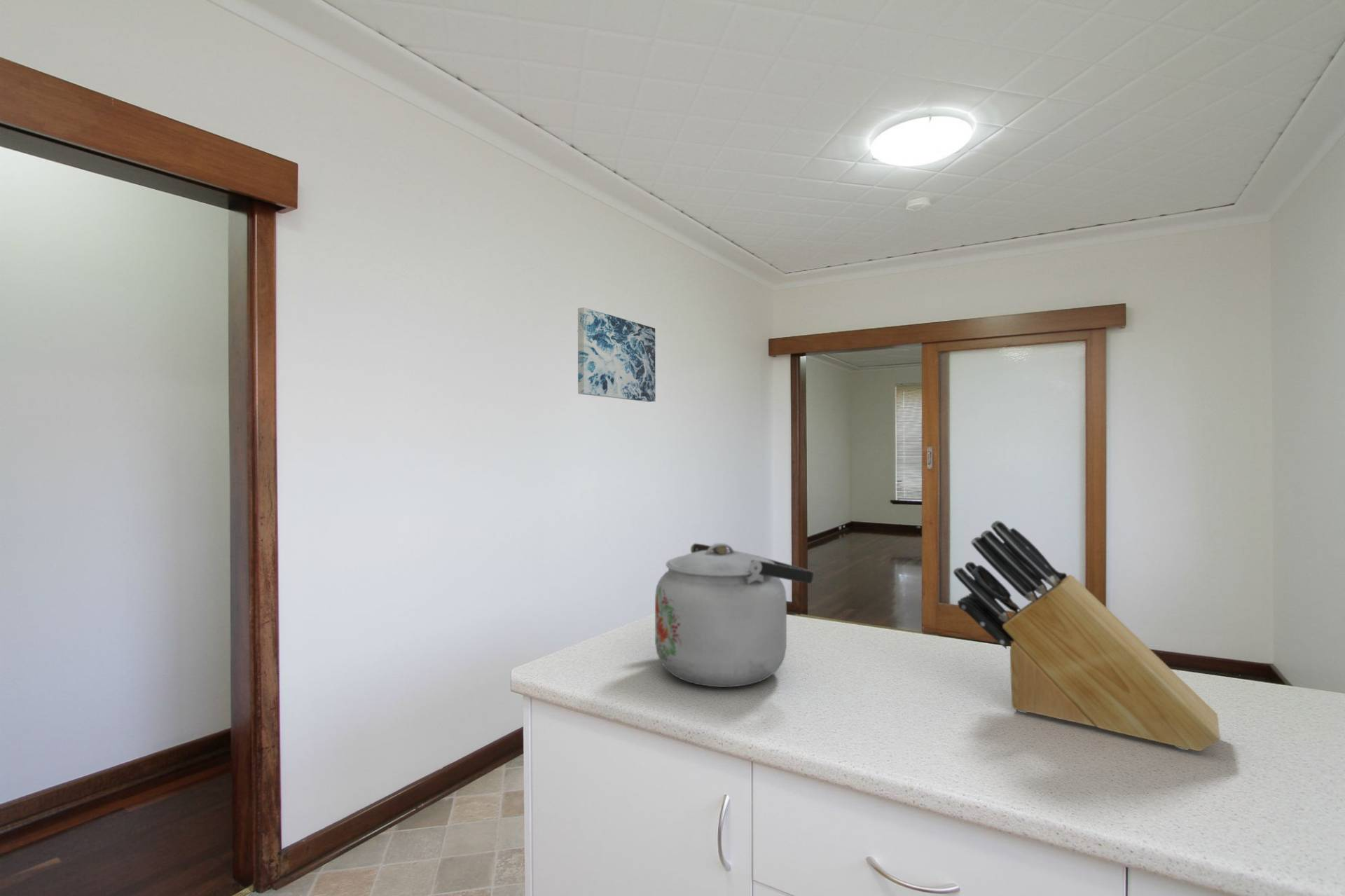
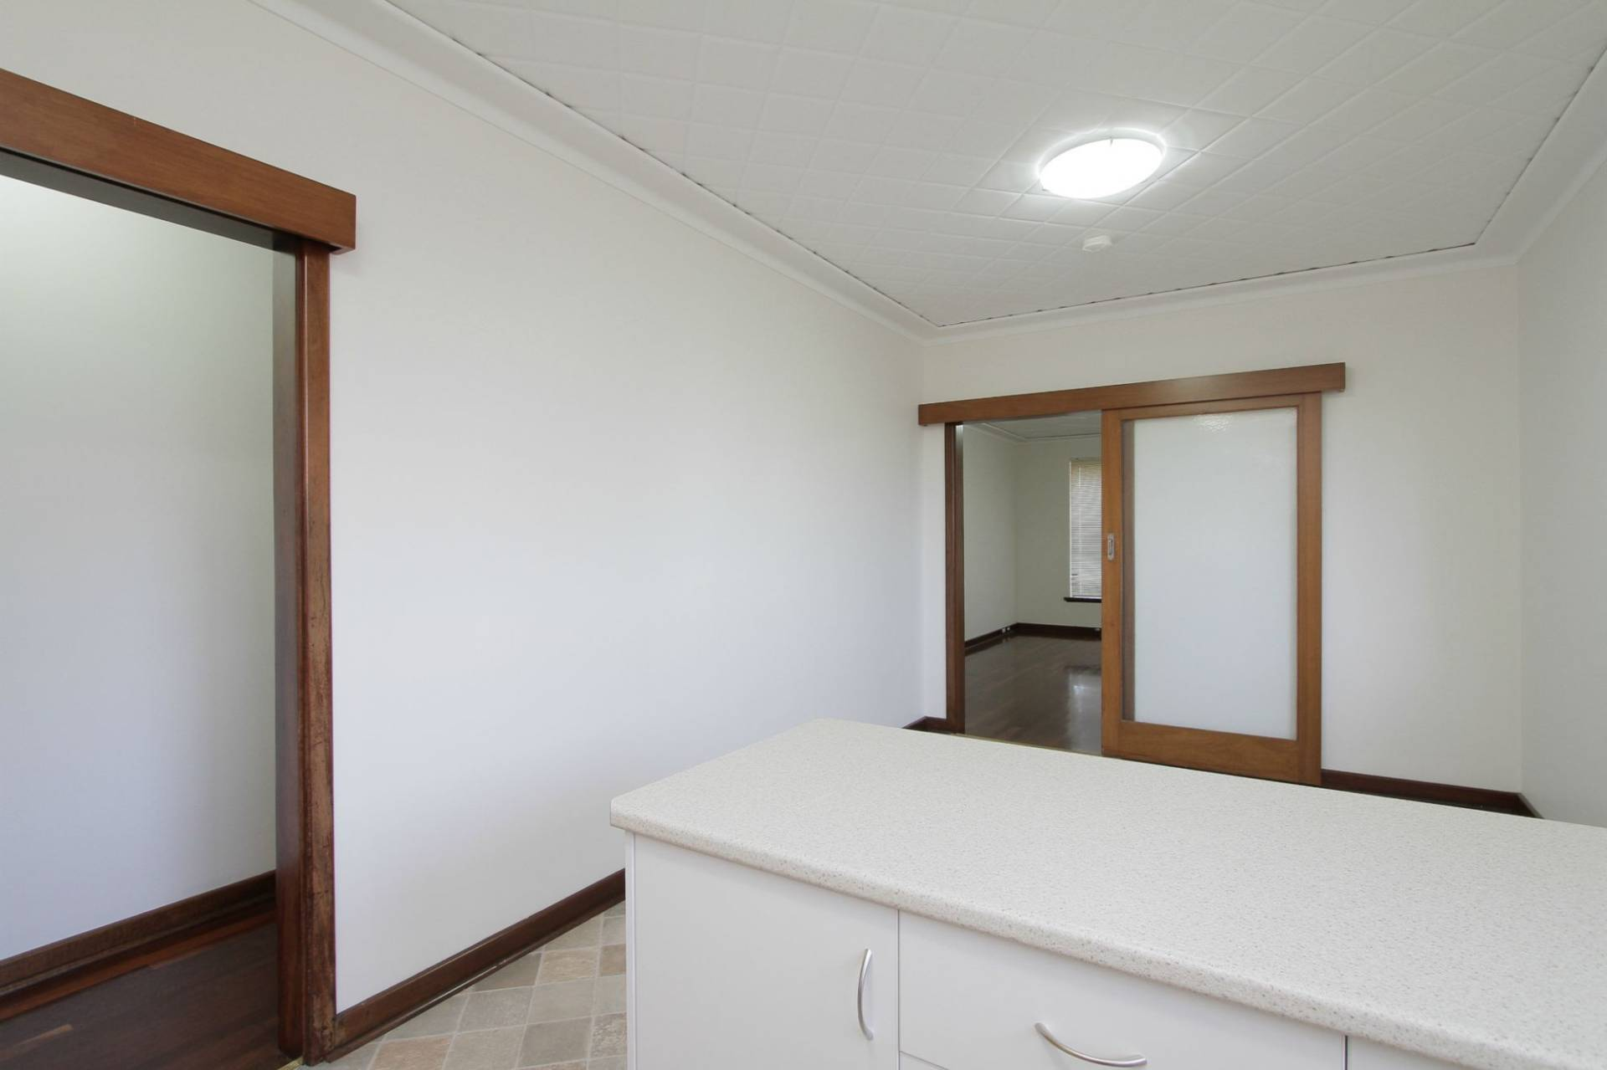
- knife block (1075, 619)
- kettle (717, 603)
- wall art (619, 358)
